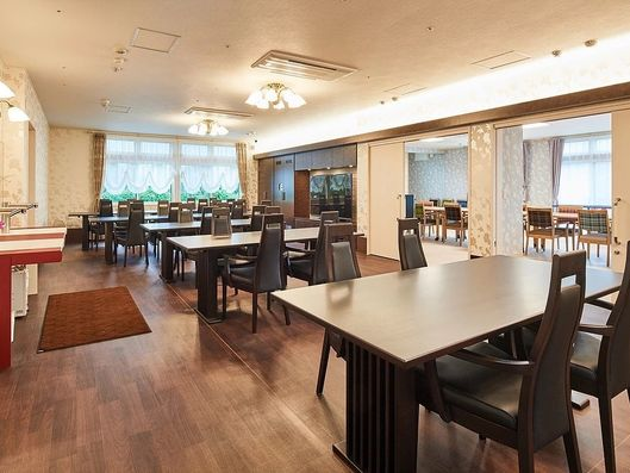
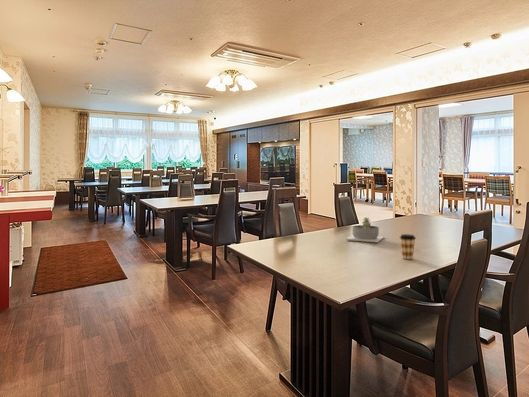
+ coffee cup (407, 246)
+ succulent planter (365, 228)
